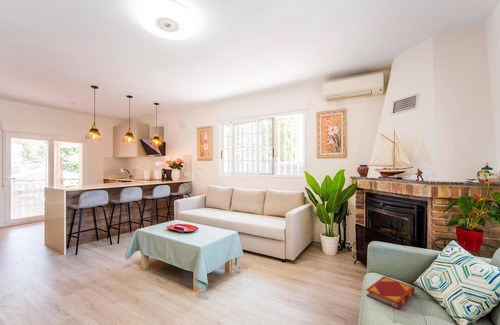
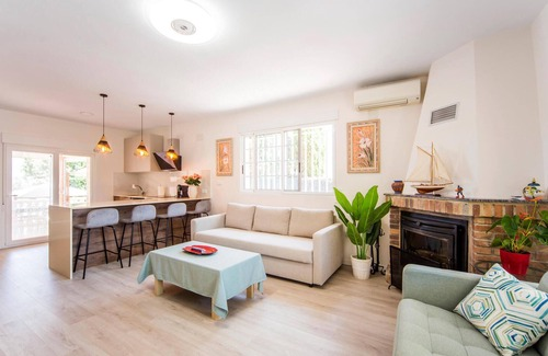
- hardback book (390, 291)
